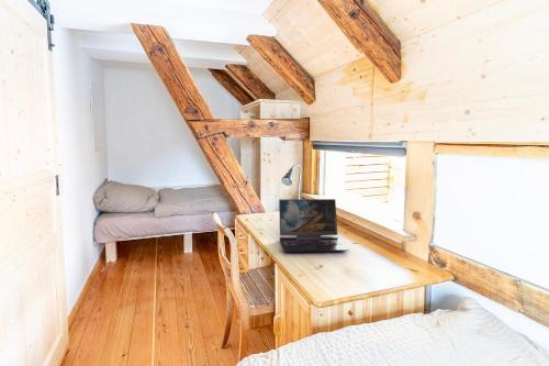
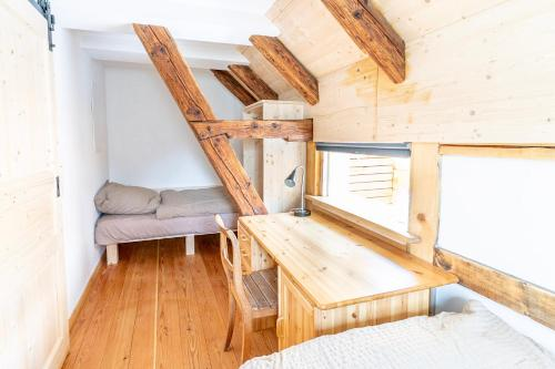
- laptop (311, 223)
